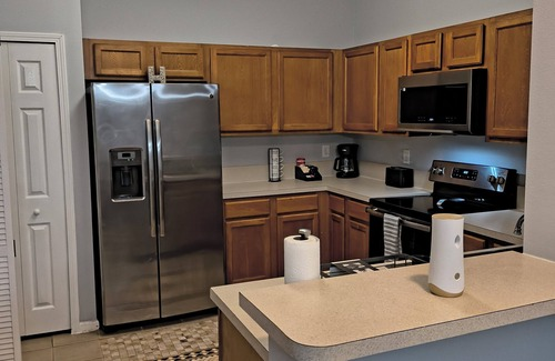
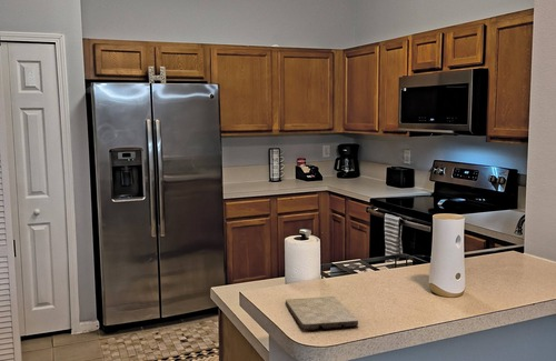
+ cutting board (319, 311)
